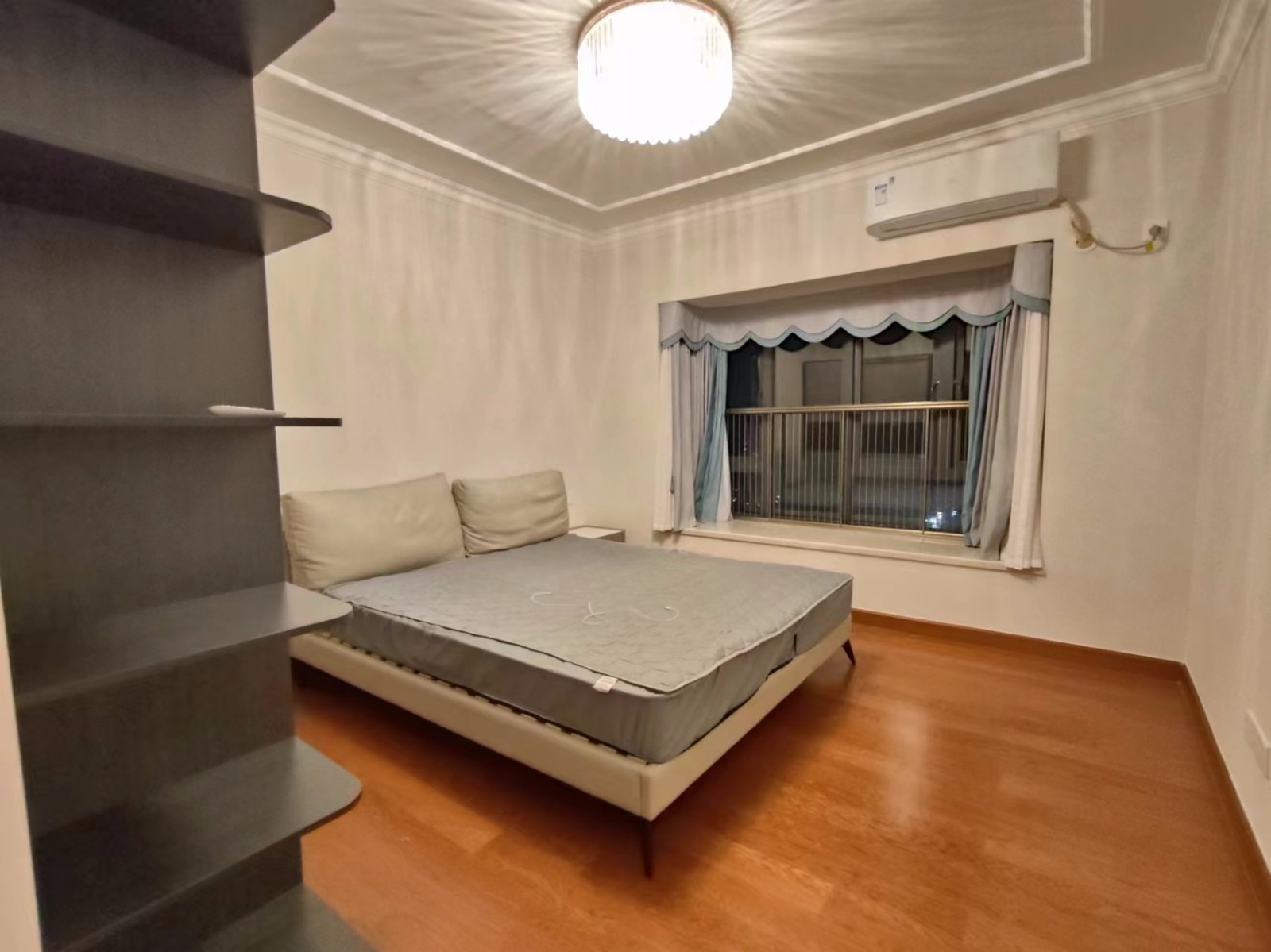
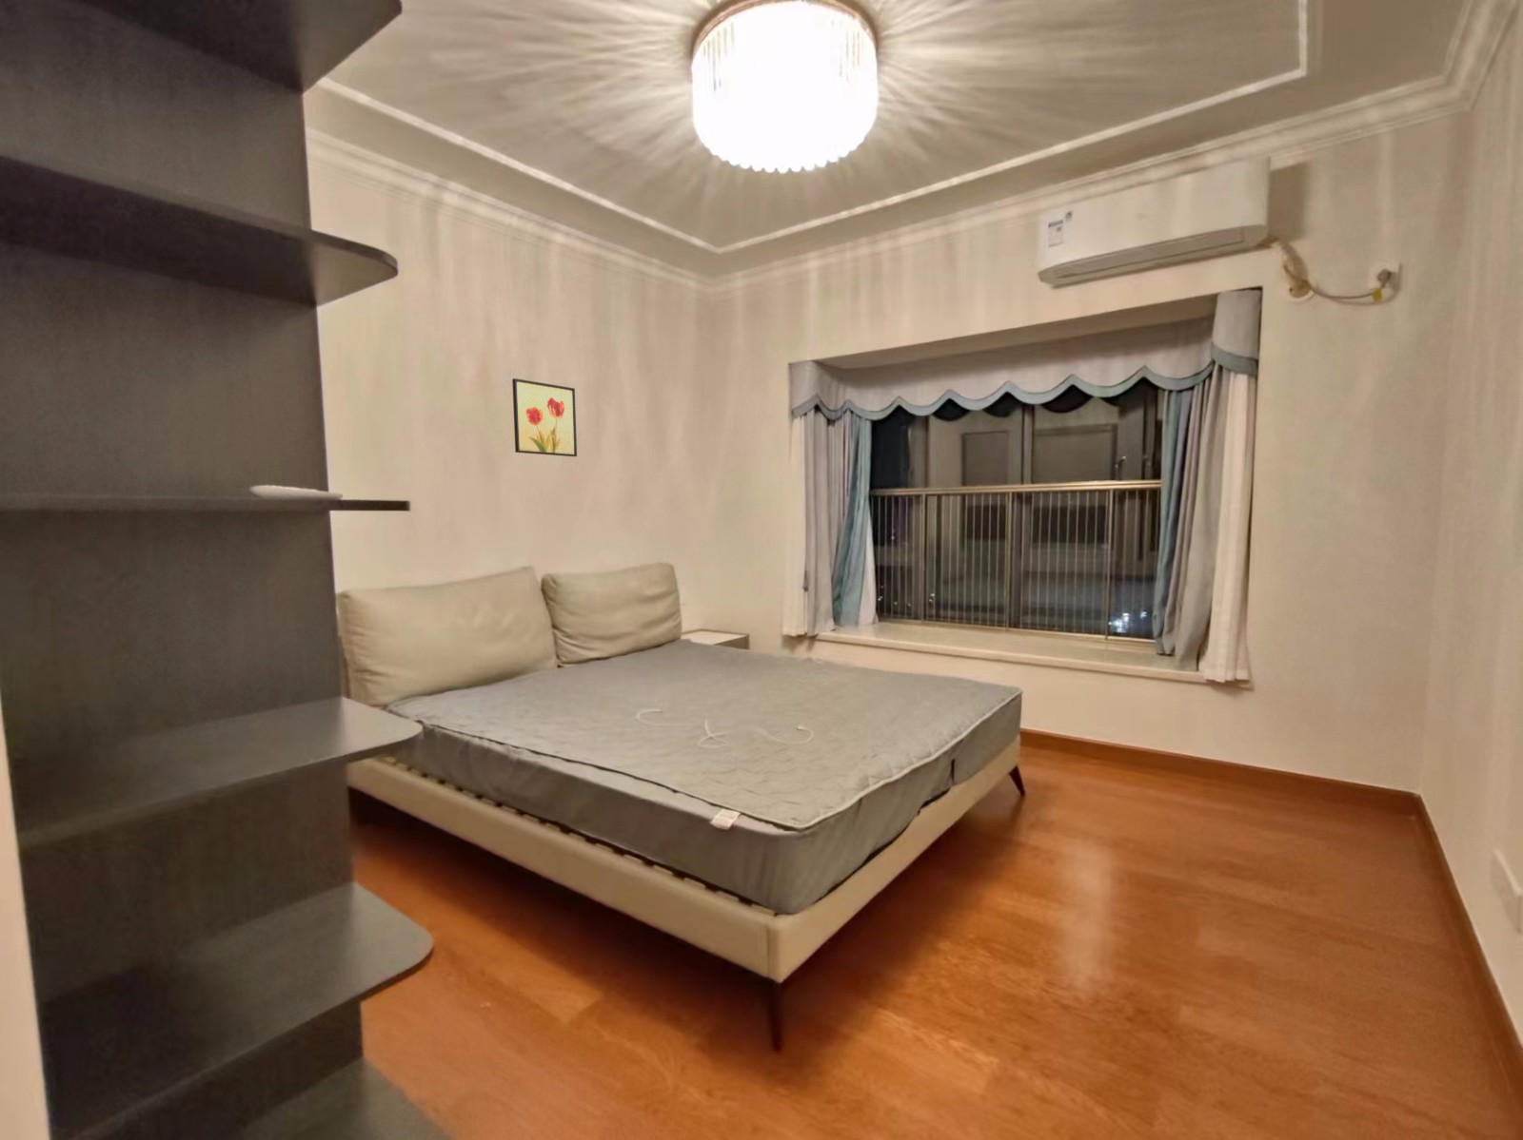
+ wall art (544, 419)
